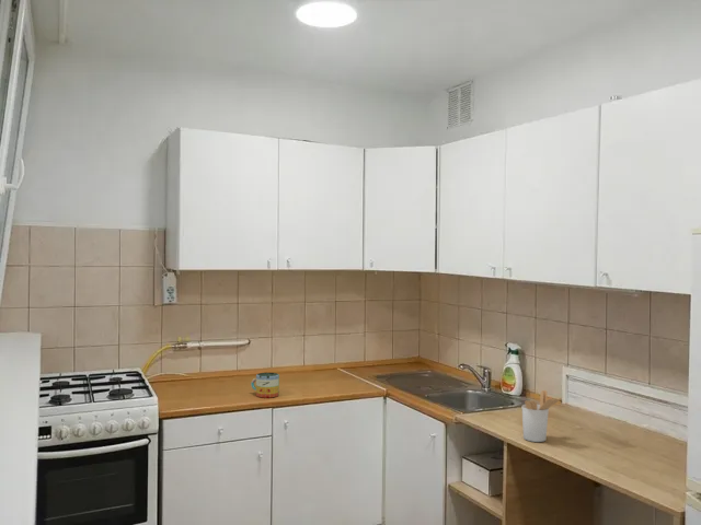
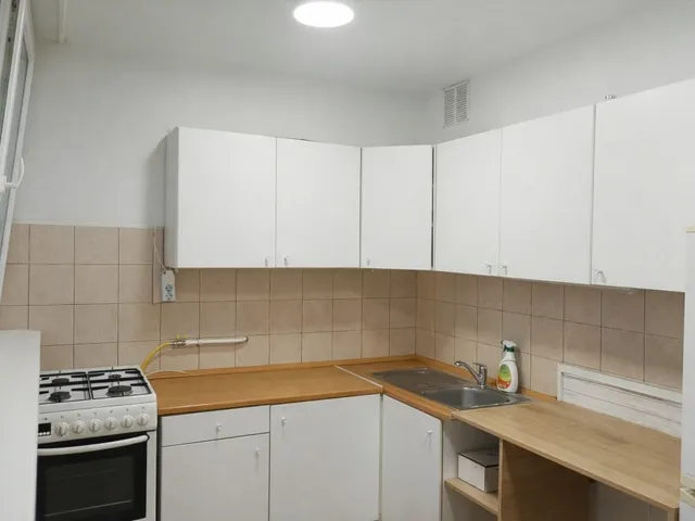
- utensil holder (540, 416)
- mug (264, 384)
